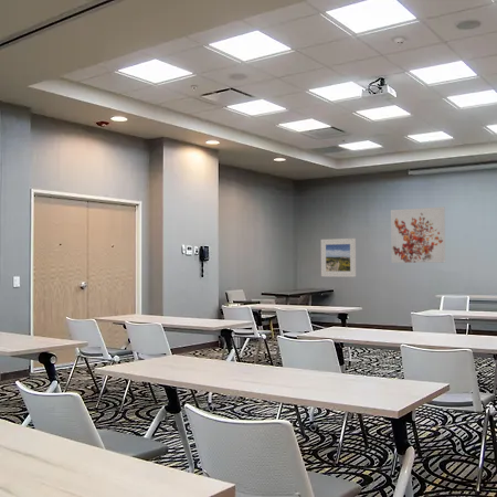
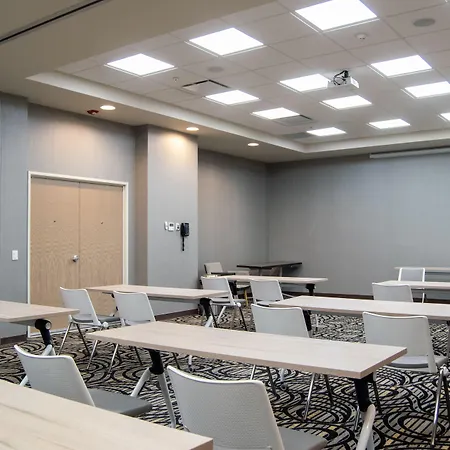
- wall art (416, 235)
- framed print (338, 257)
